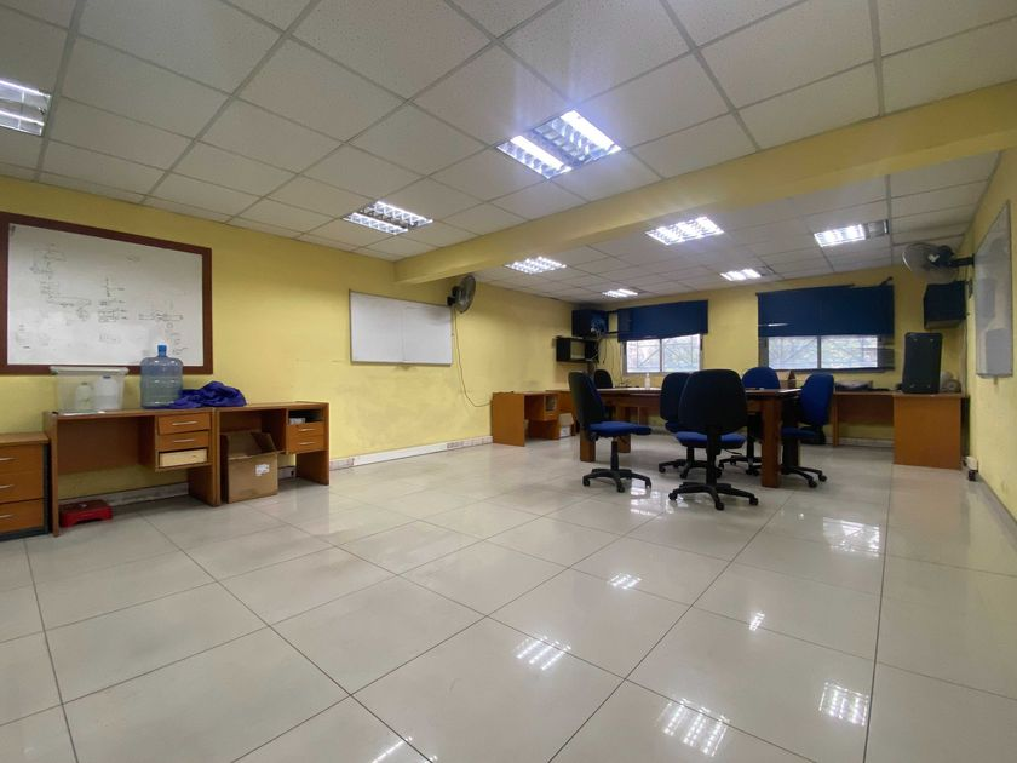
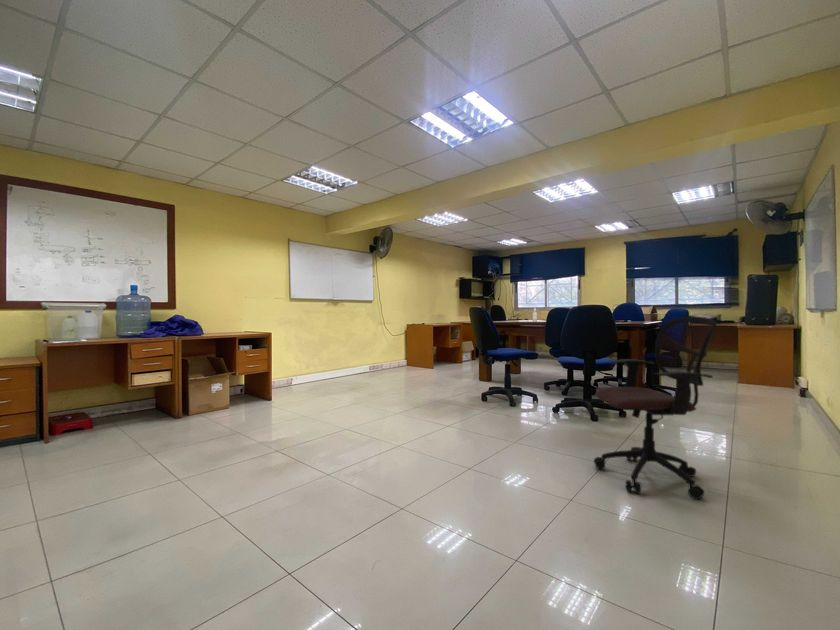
+ office chair (653, 396)
